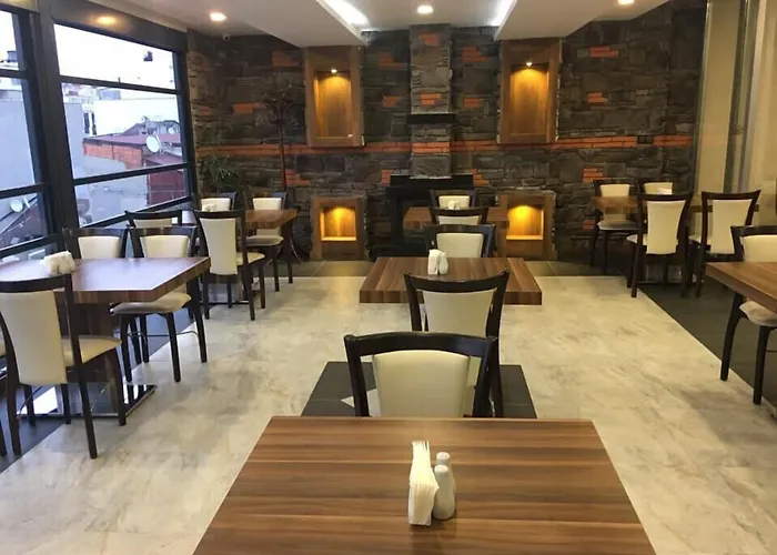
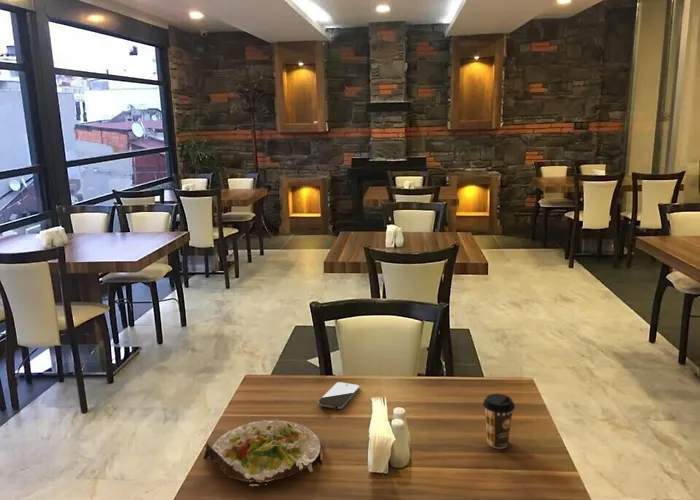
+ smartphone (339, 395)
+ coffee cup (498, 421)
+ salad plate (266, 444)
